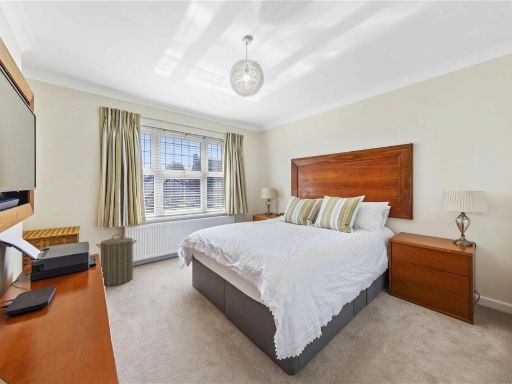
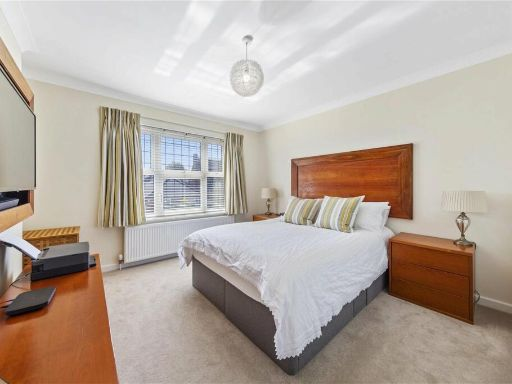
- laundry hamper (117, 257)
